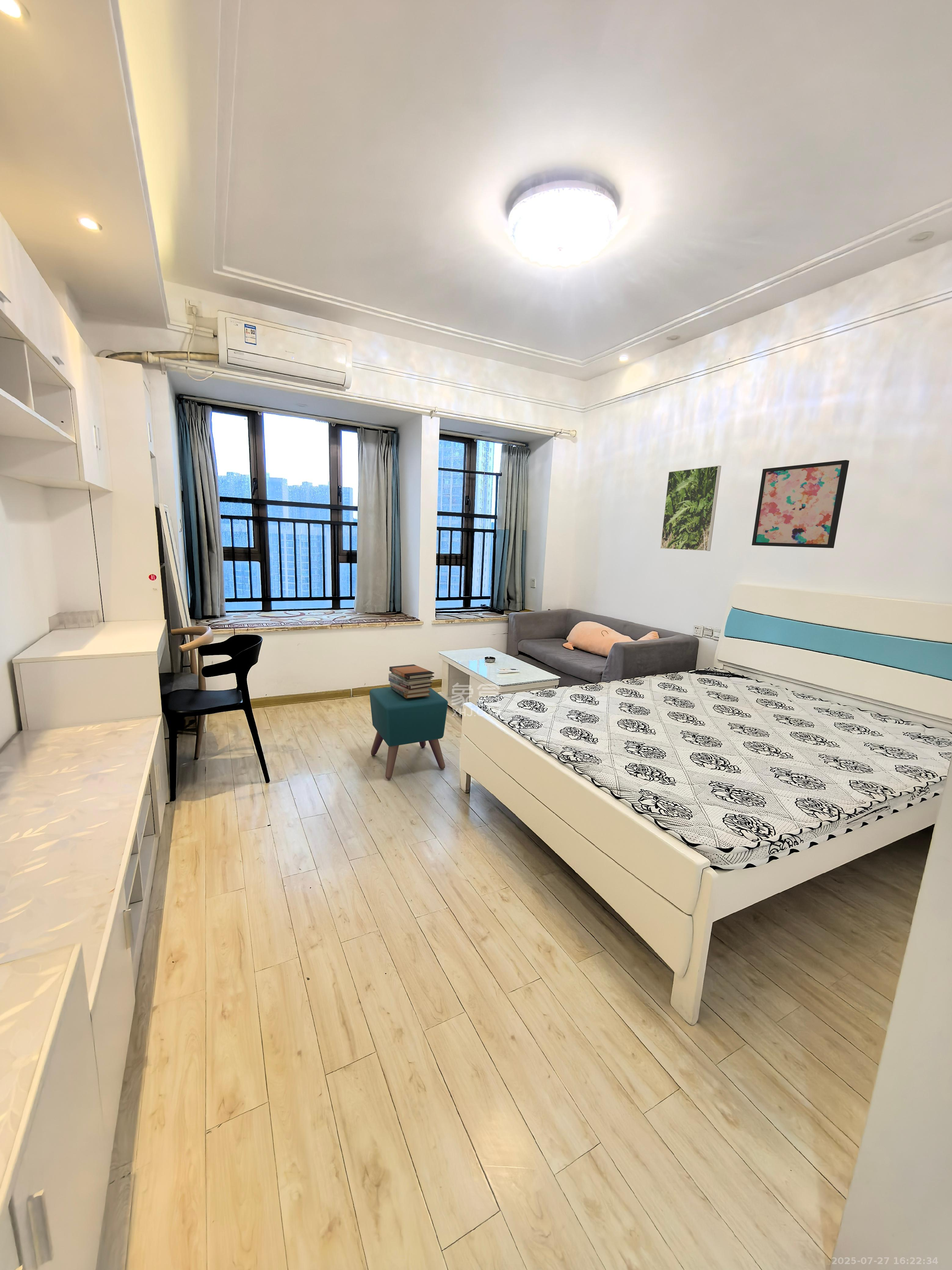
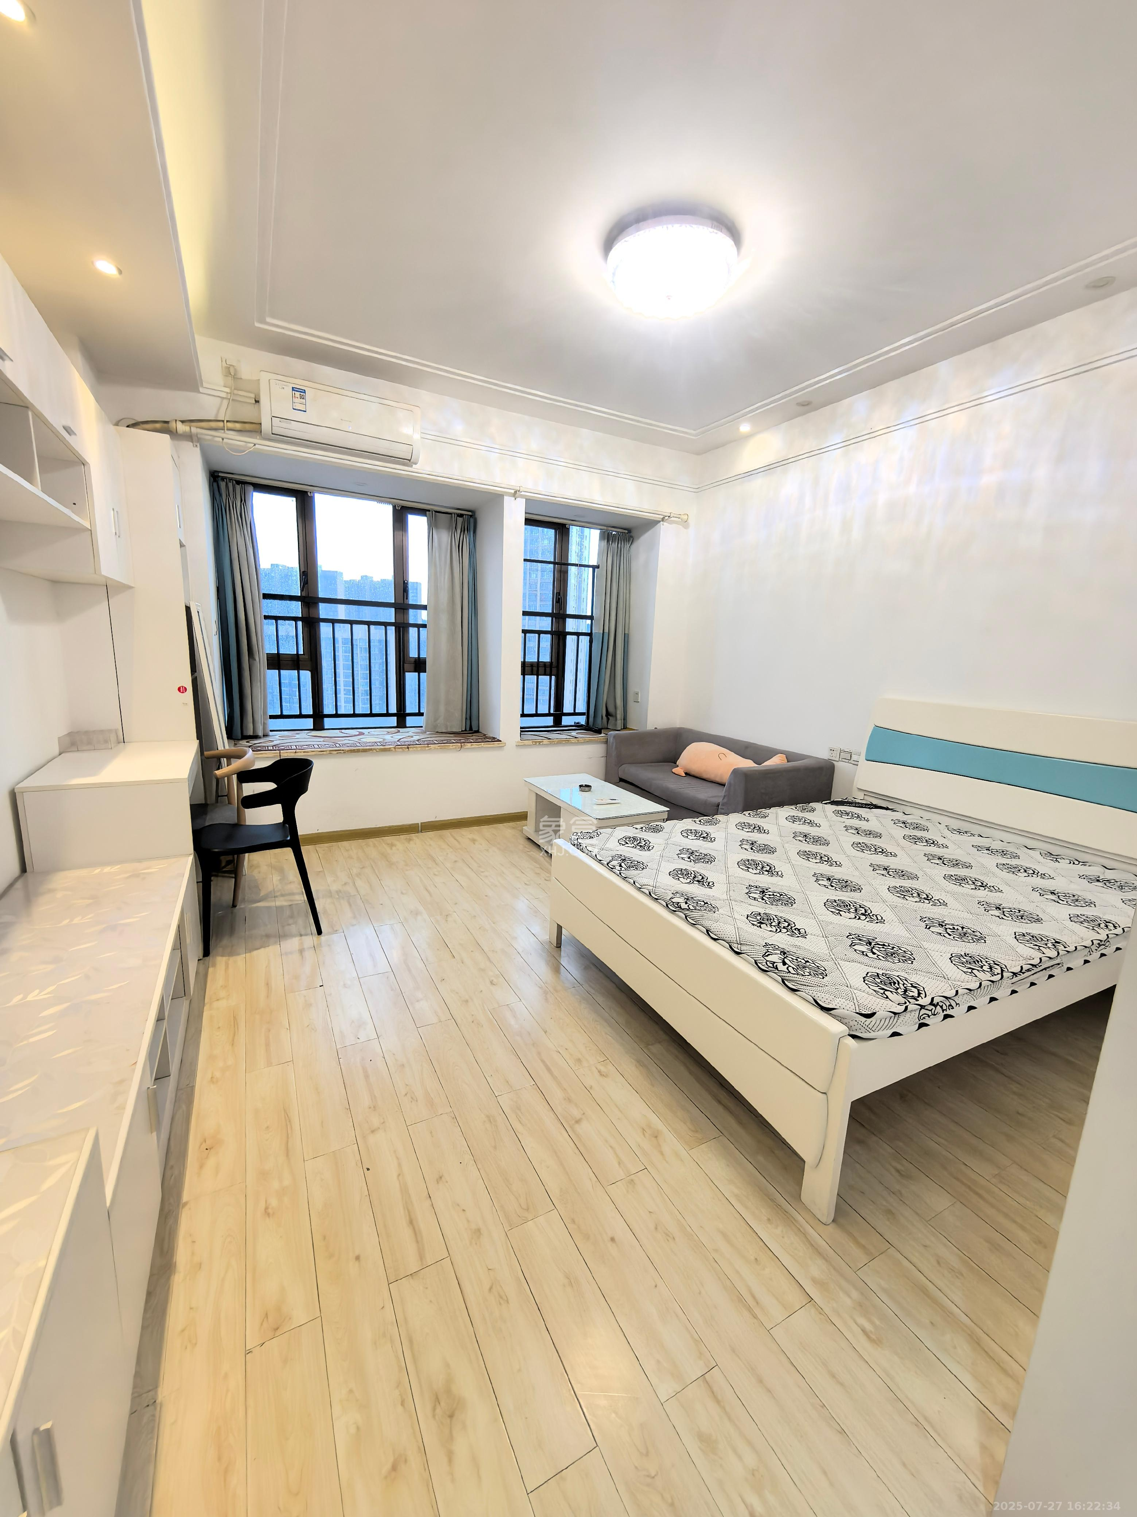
- book stack (410, 682)
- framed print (689, 510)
- ottoman (407, 728)
- wall art (796, 506)
